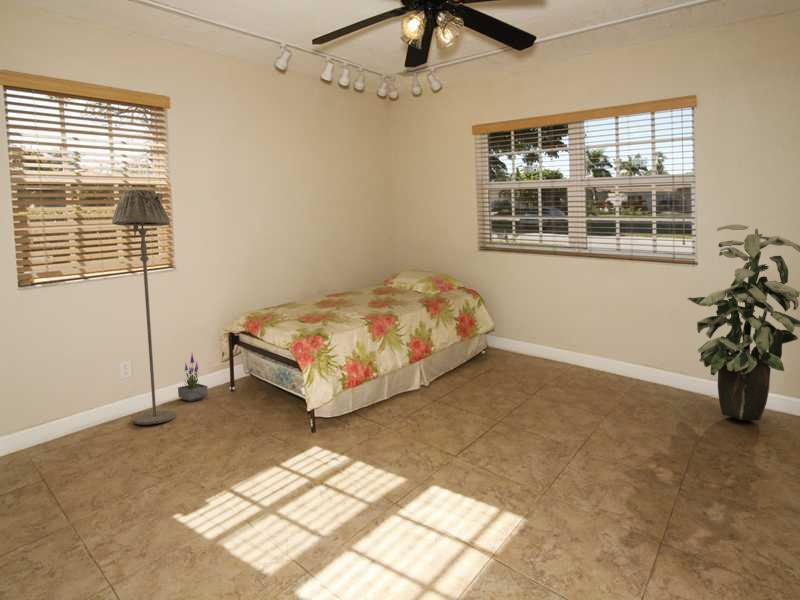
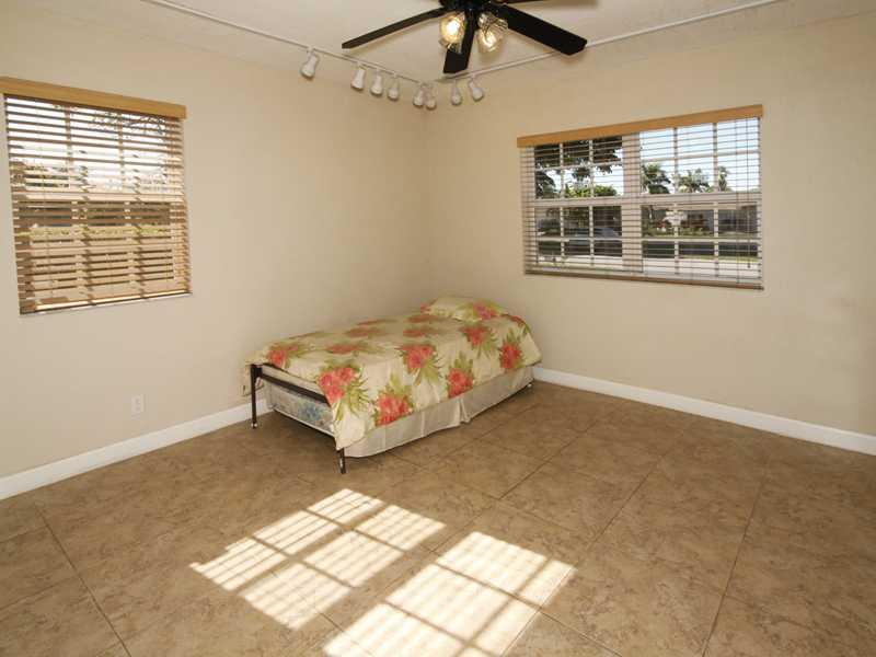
- indoor plant (742, 322)
- potted plant (192, 375)
- floor lamp (147, 306)
